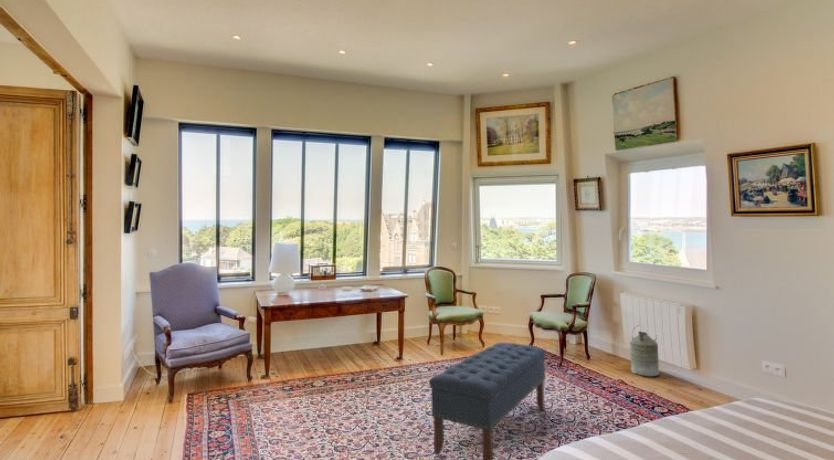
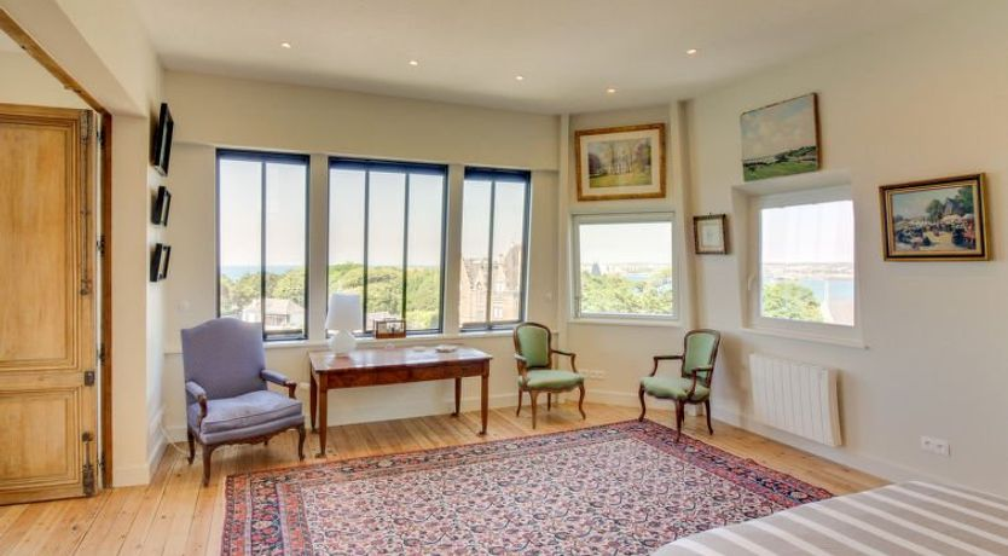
- bench (494, 393)
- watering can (645, 349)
